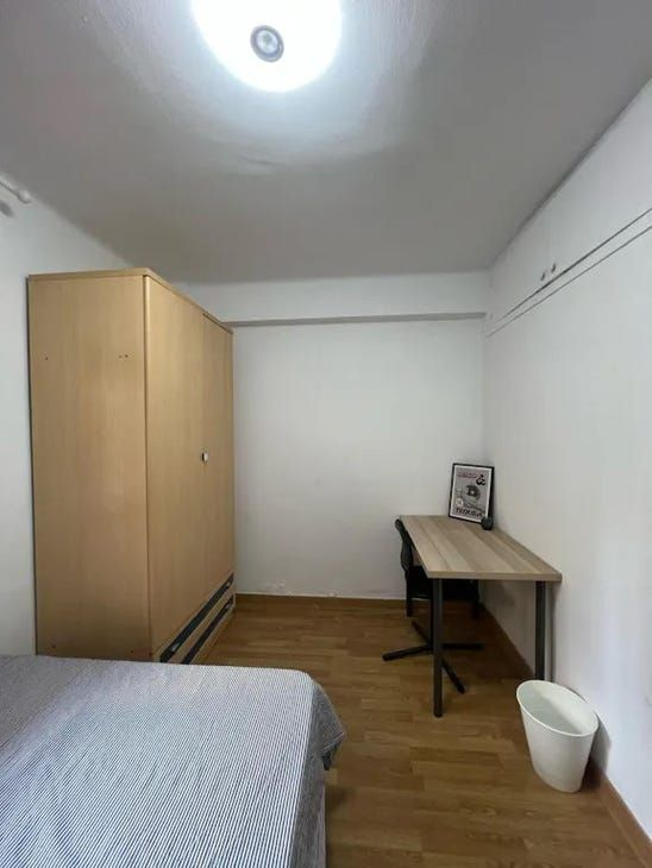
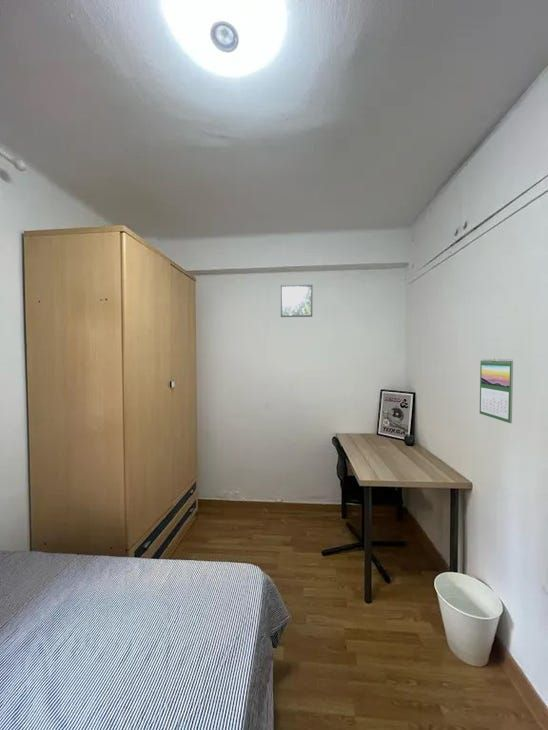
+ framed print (296, 301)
+ calendar (495, 388)
